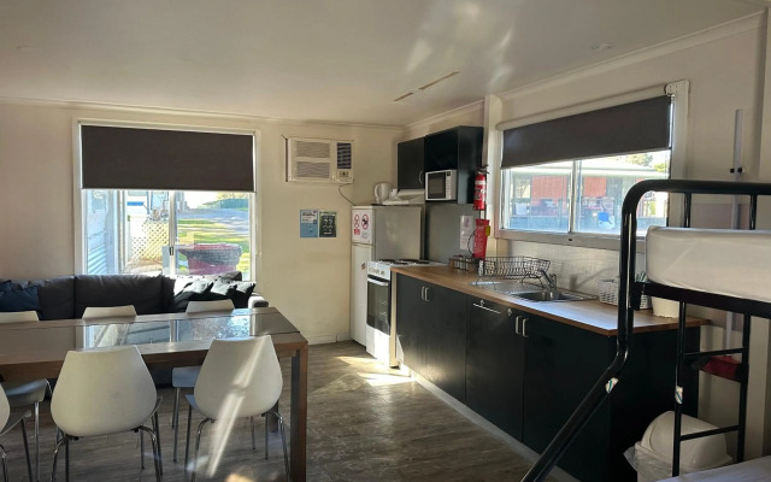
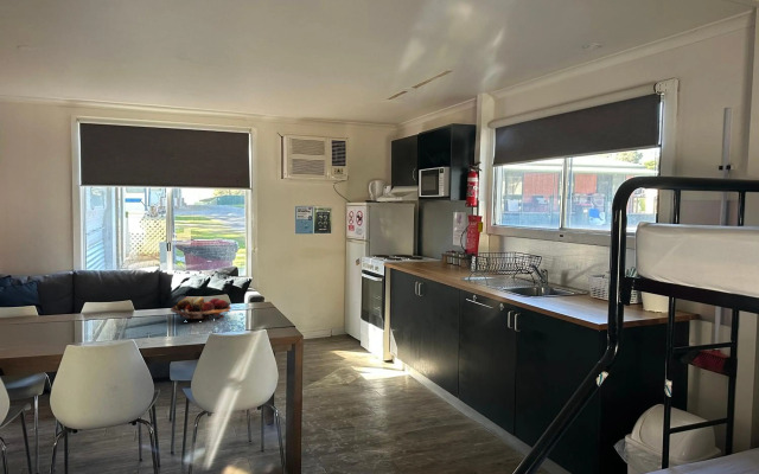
+ fruit basket (200, 307)
